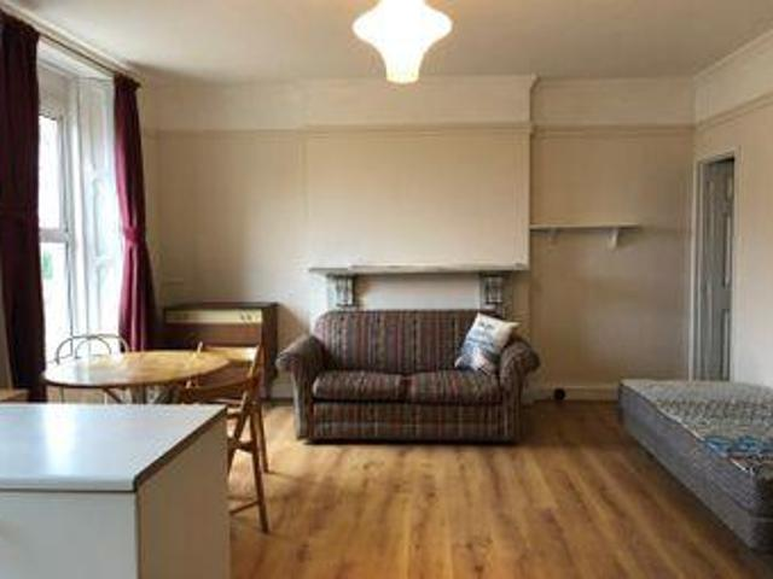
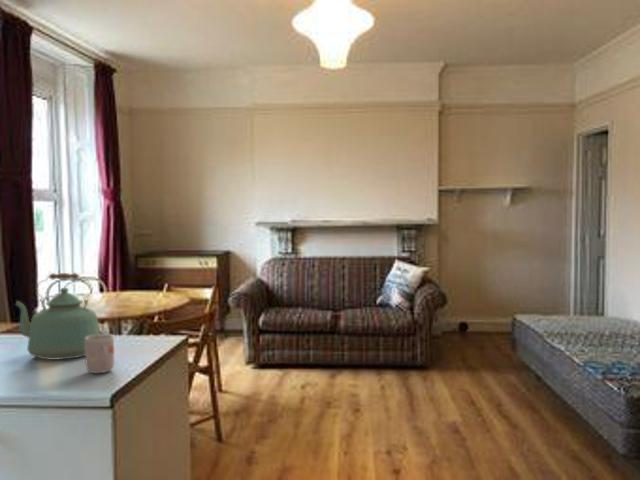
+ kettle (57, 313)
+ mug (101, 350)
